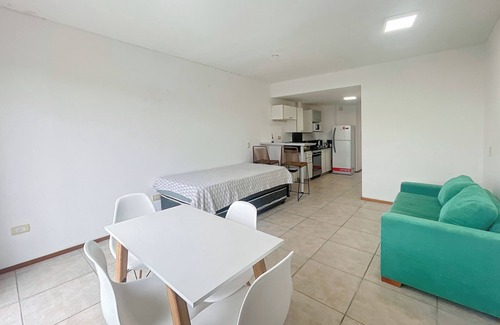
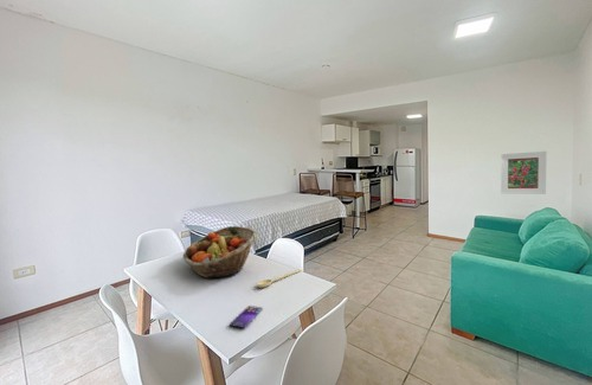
+ smartphone (246, 315)
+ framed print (522, 173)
+ spoon (281, 277)
+ fruit basket (220, 249)
